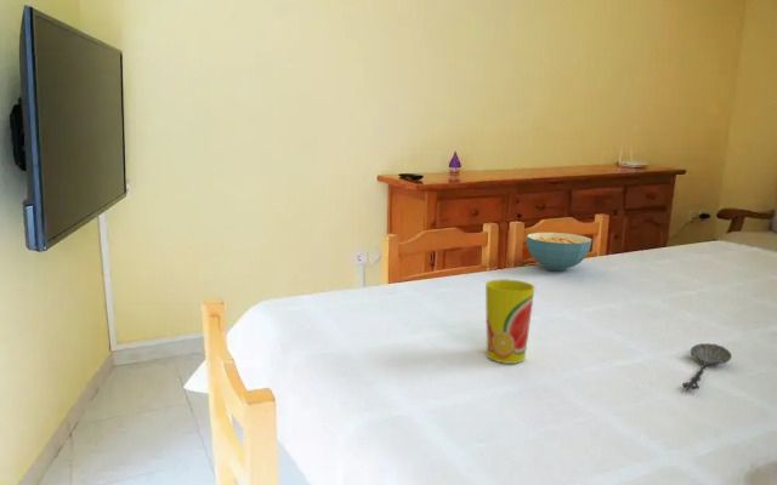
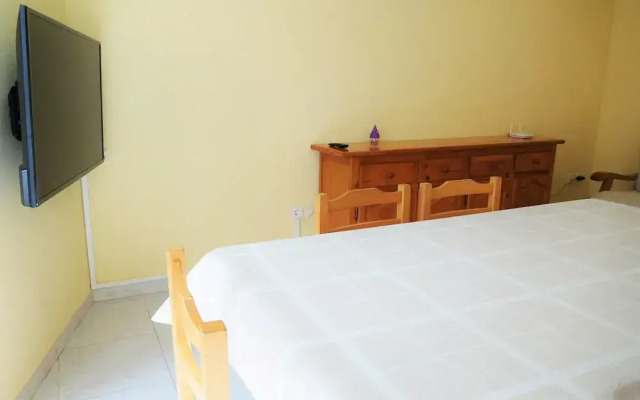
- spoon (703, 365)
- cereal bowl (557, 252)
- cup (507, 320)
